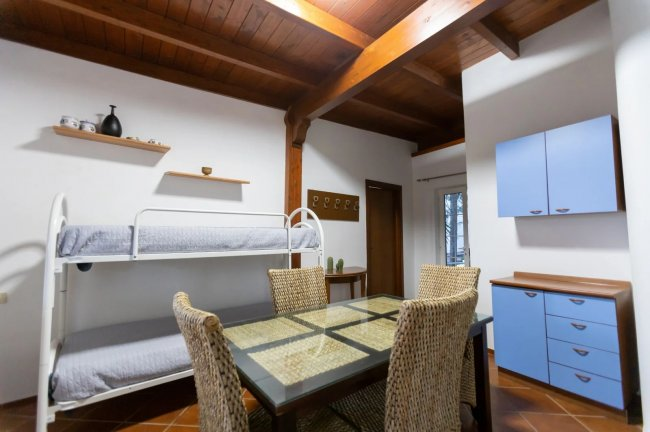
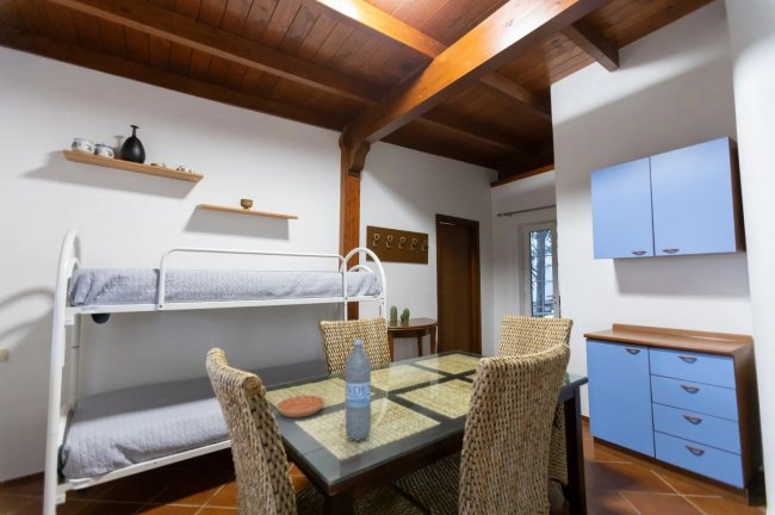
+ water bottle (358, 389)
+ saucer (300, 407)
